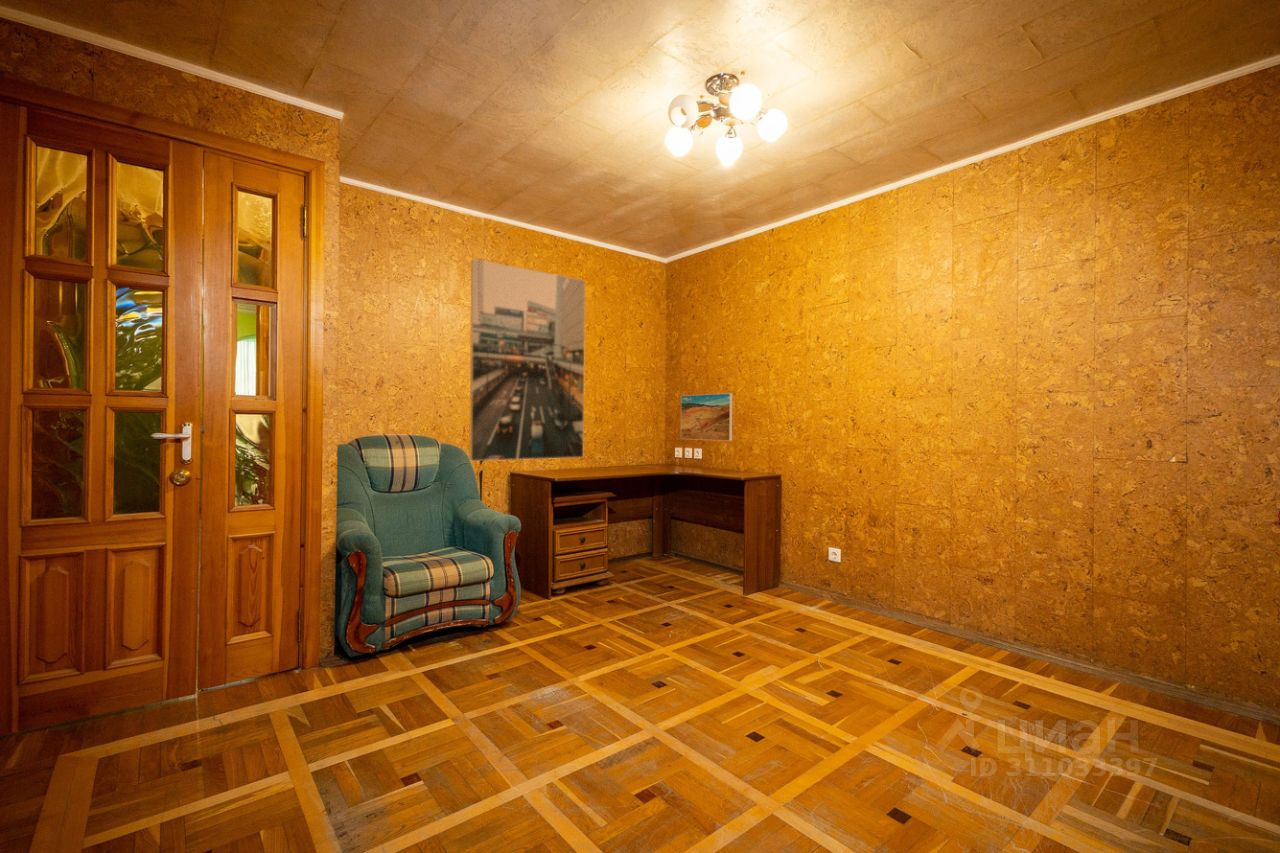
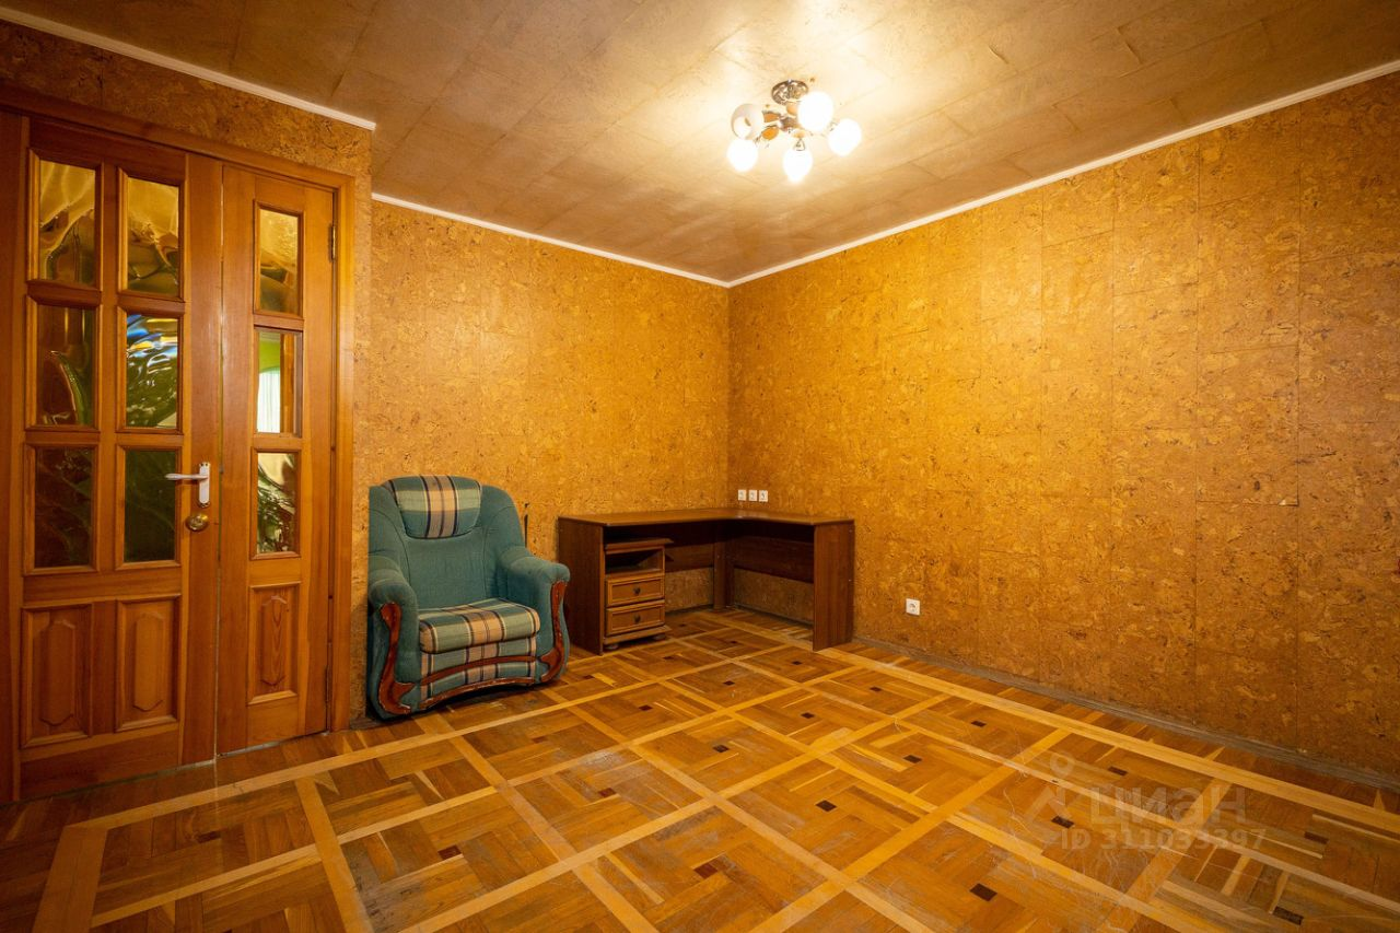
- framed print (705, 417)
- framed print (531, 364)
